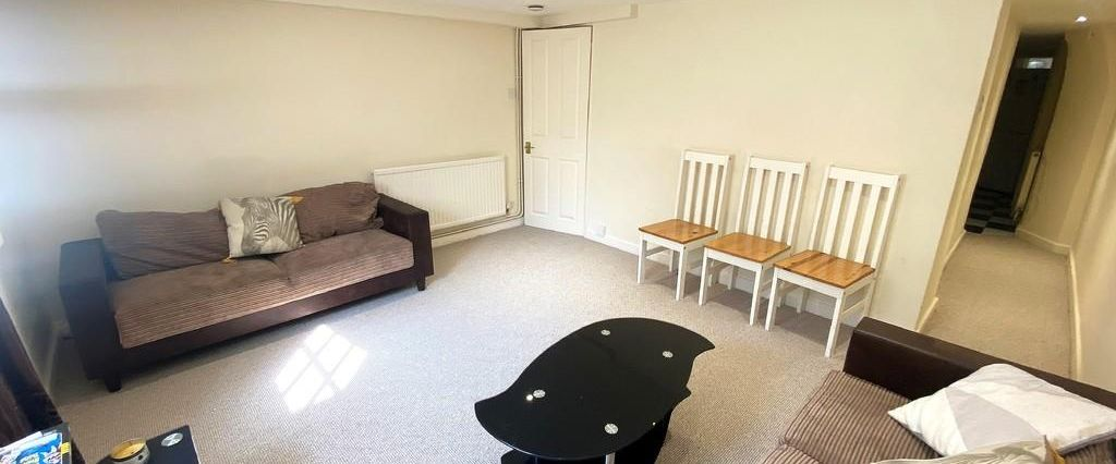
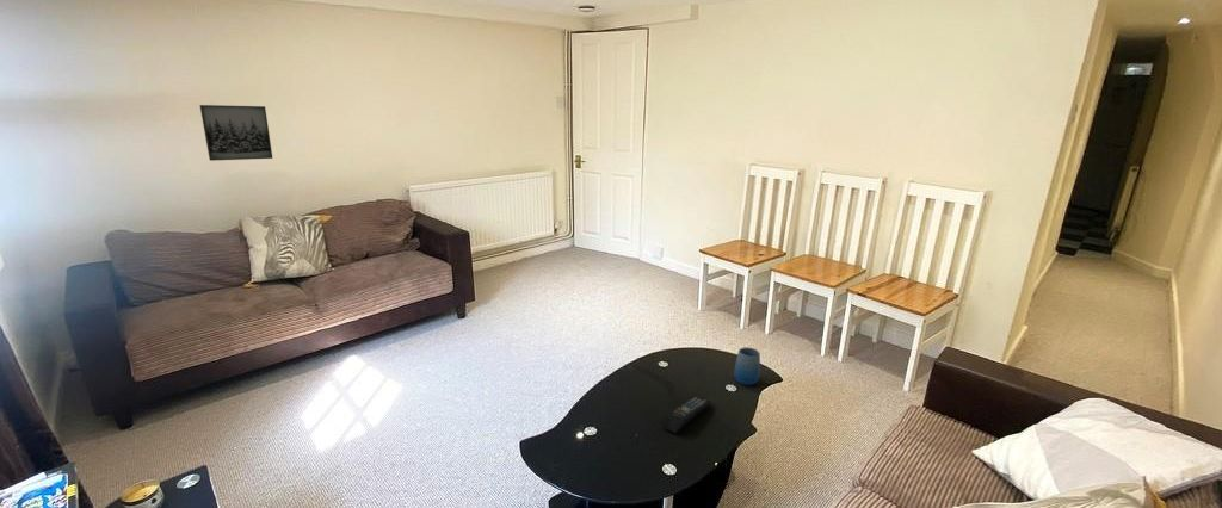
+ remote control (686, 411)
+ cup (747, 366)
+ wall art (237, 132)
